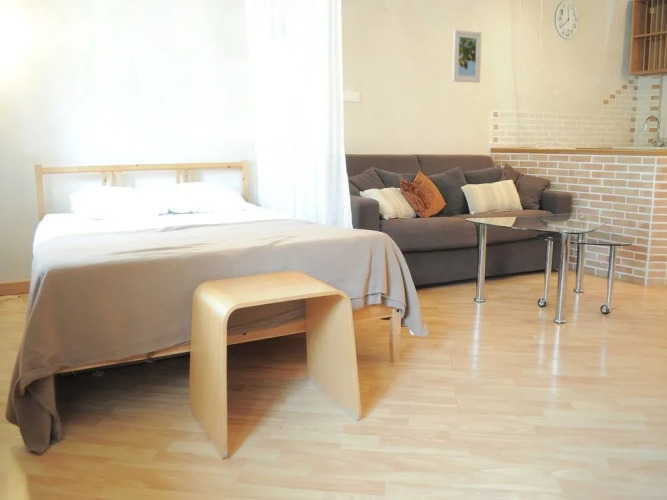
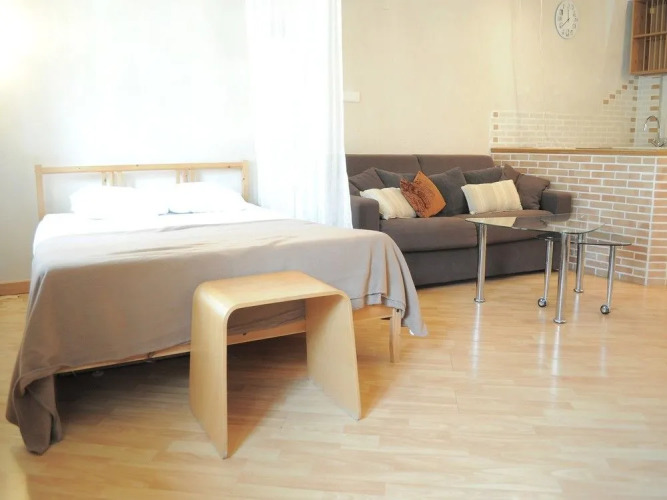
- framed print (466, 56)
